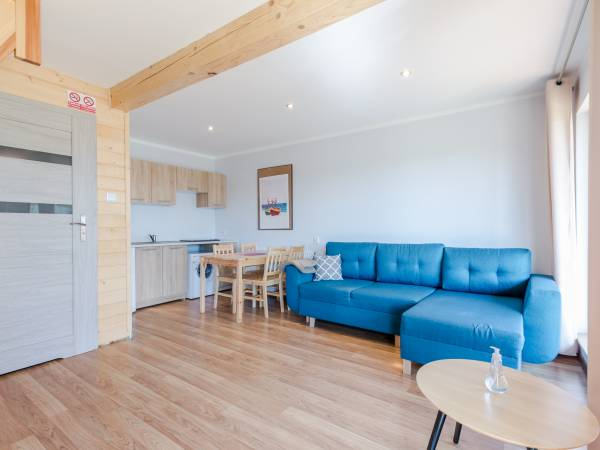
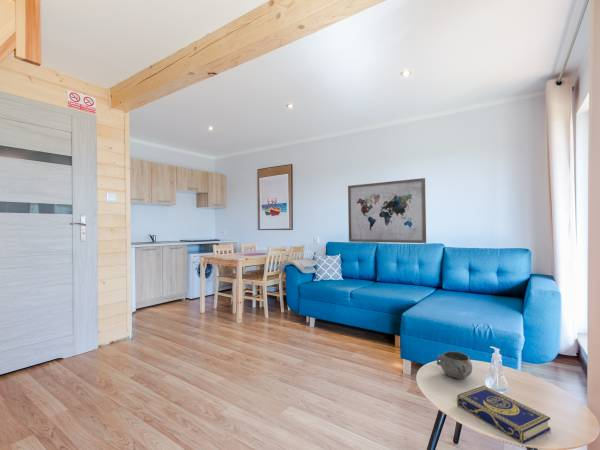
+ decorative bowl (454, 366)
+ book (502, 412)
+ wall art (384, 212)
